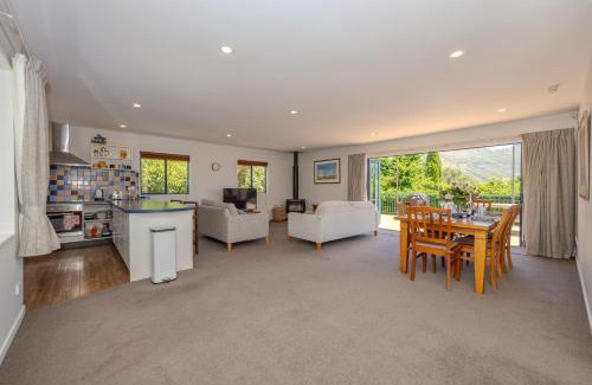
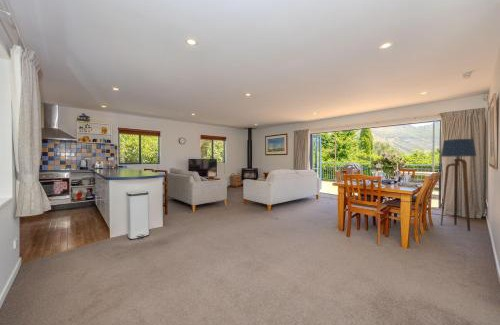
+ floor lamp (457, 183)
